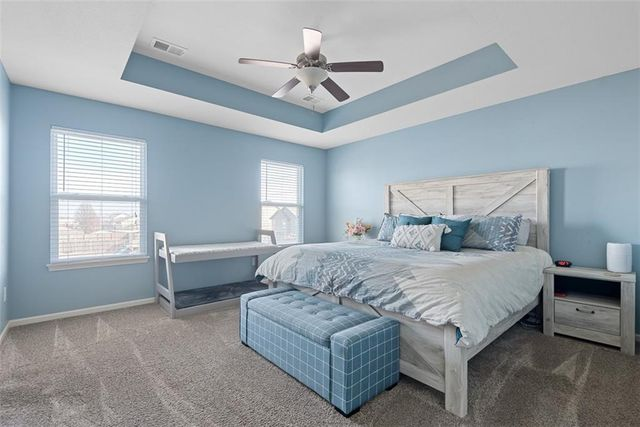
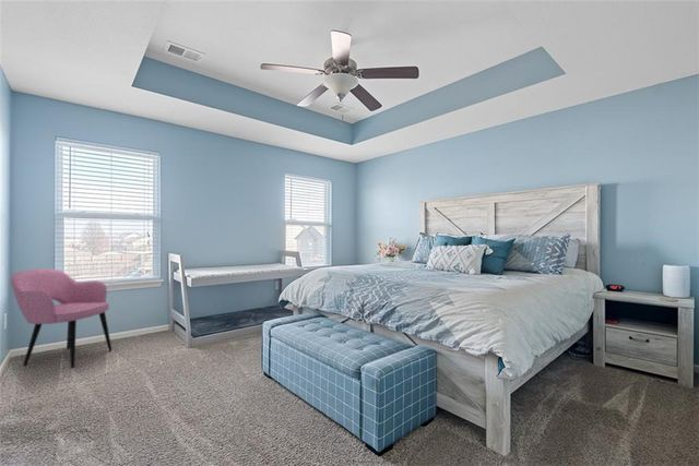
+ armchair (64, 313)
